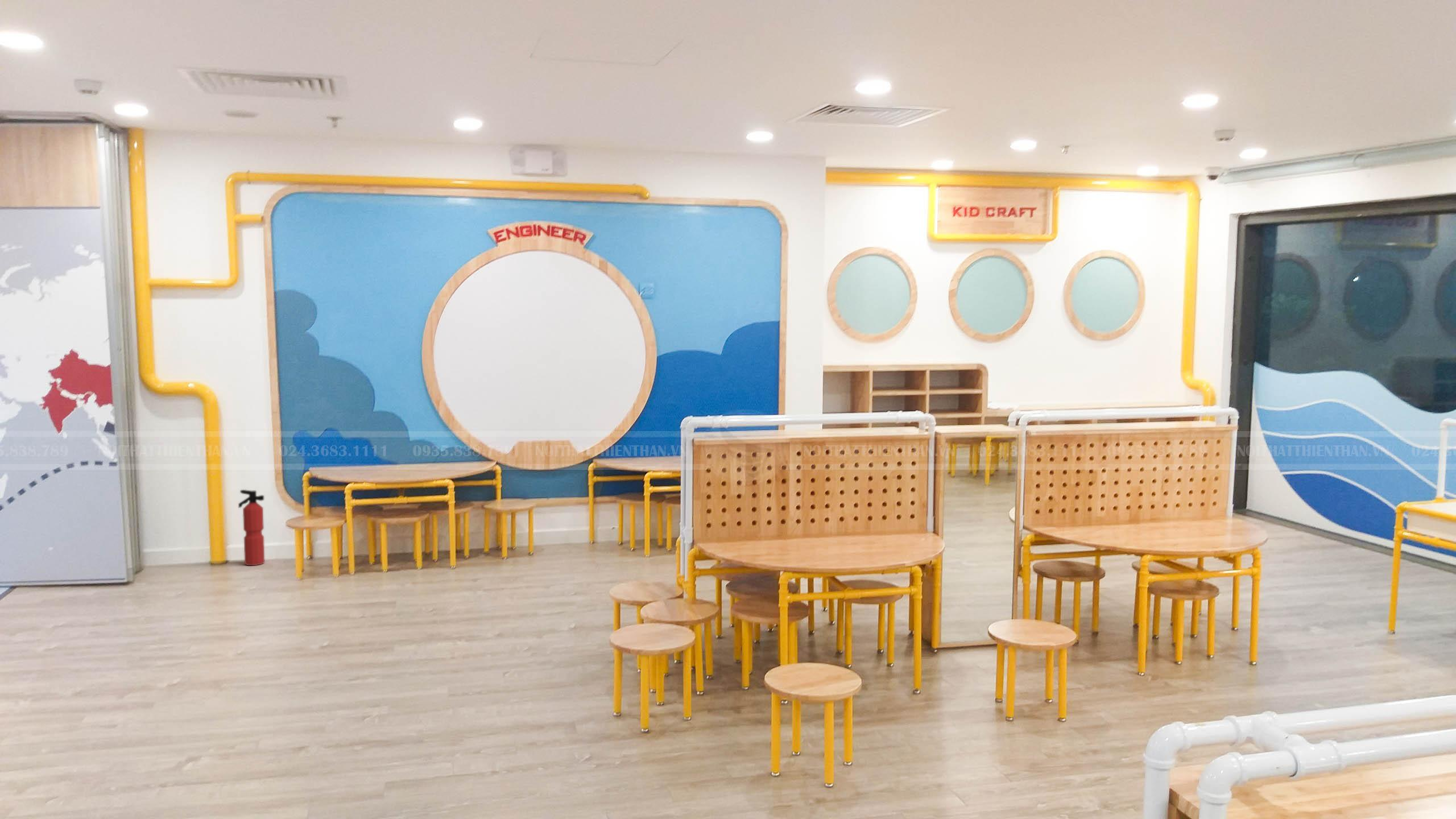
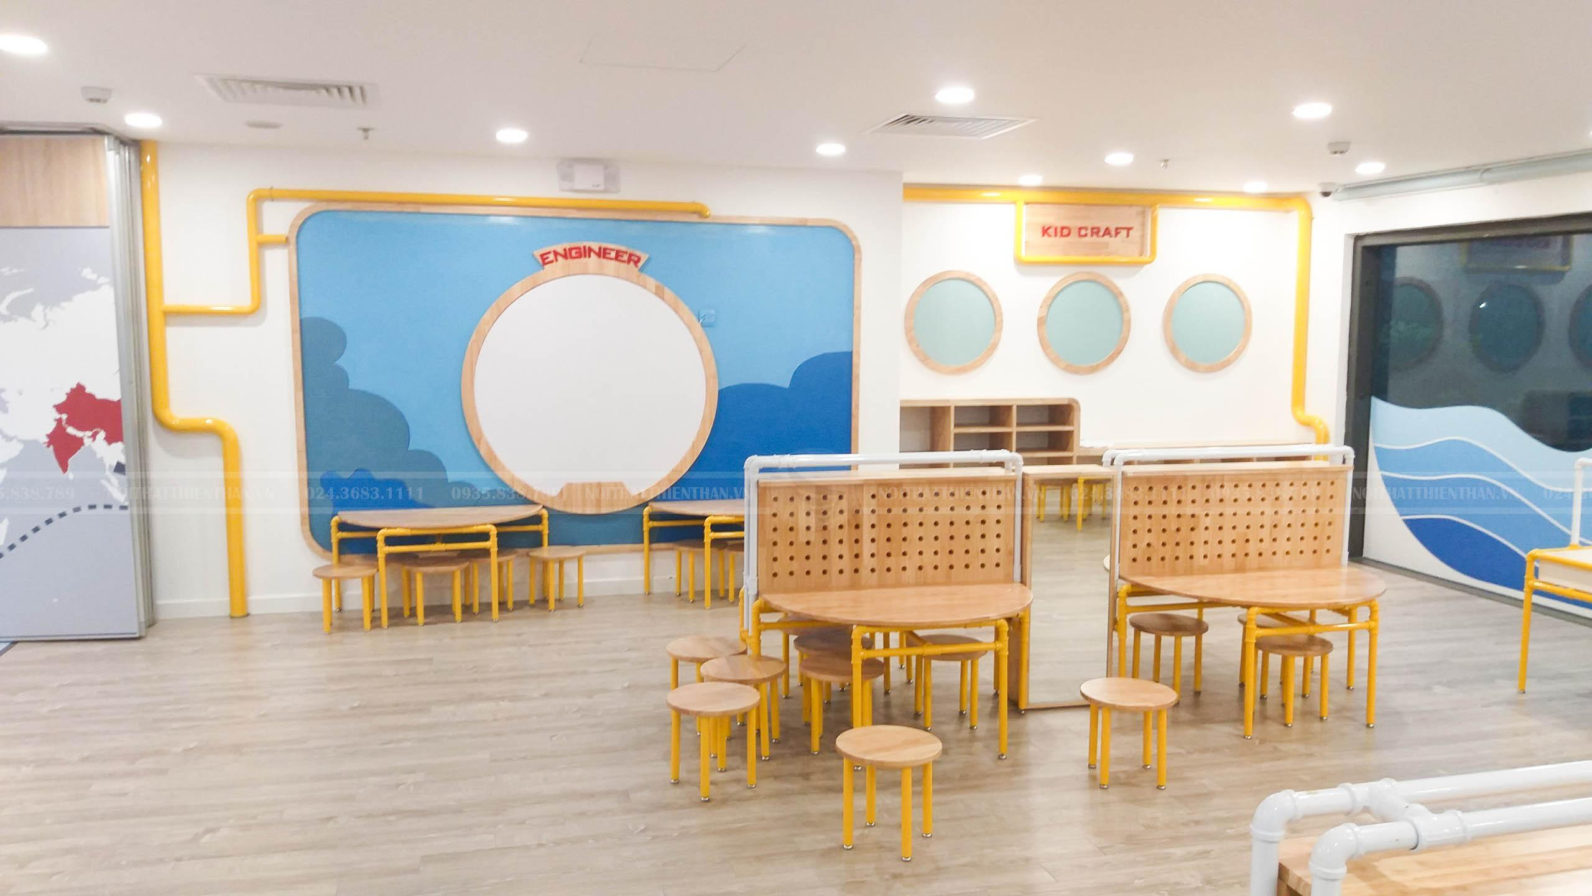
- fire extinguisher (251, 527)
